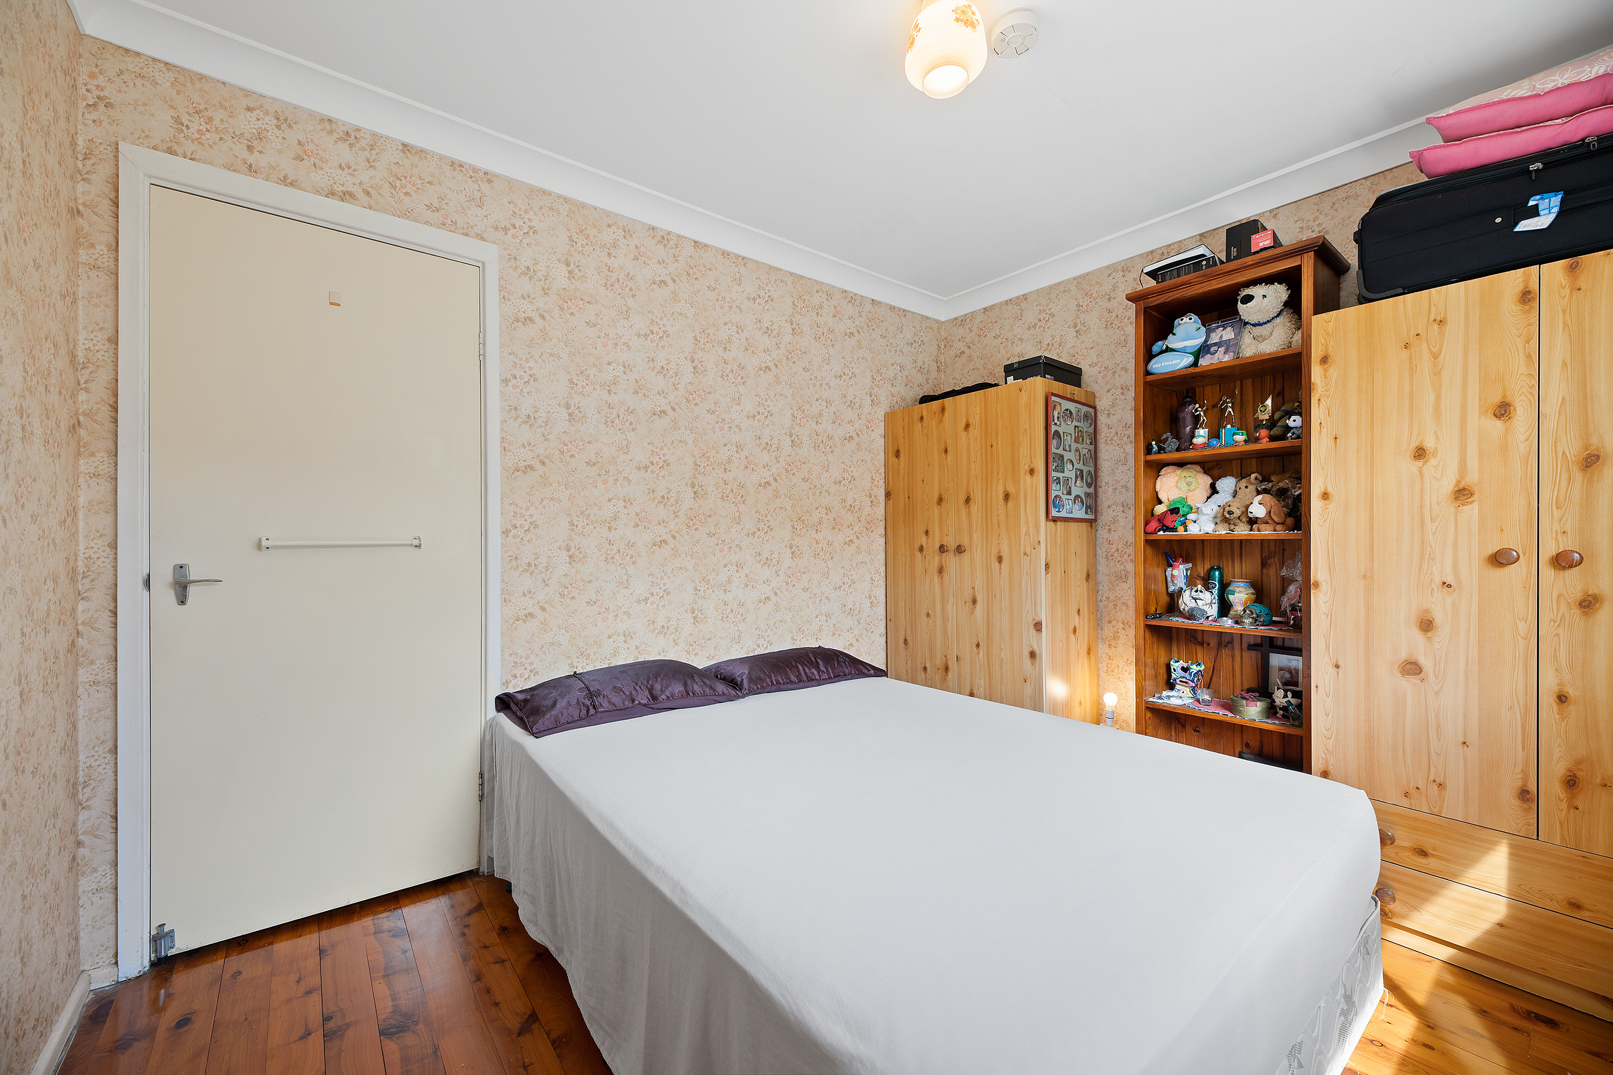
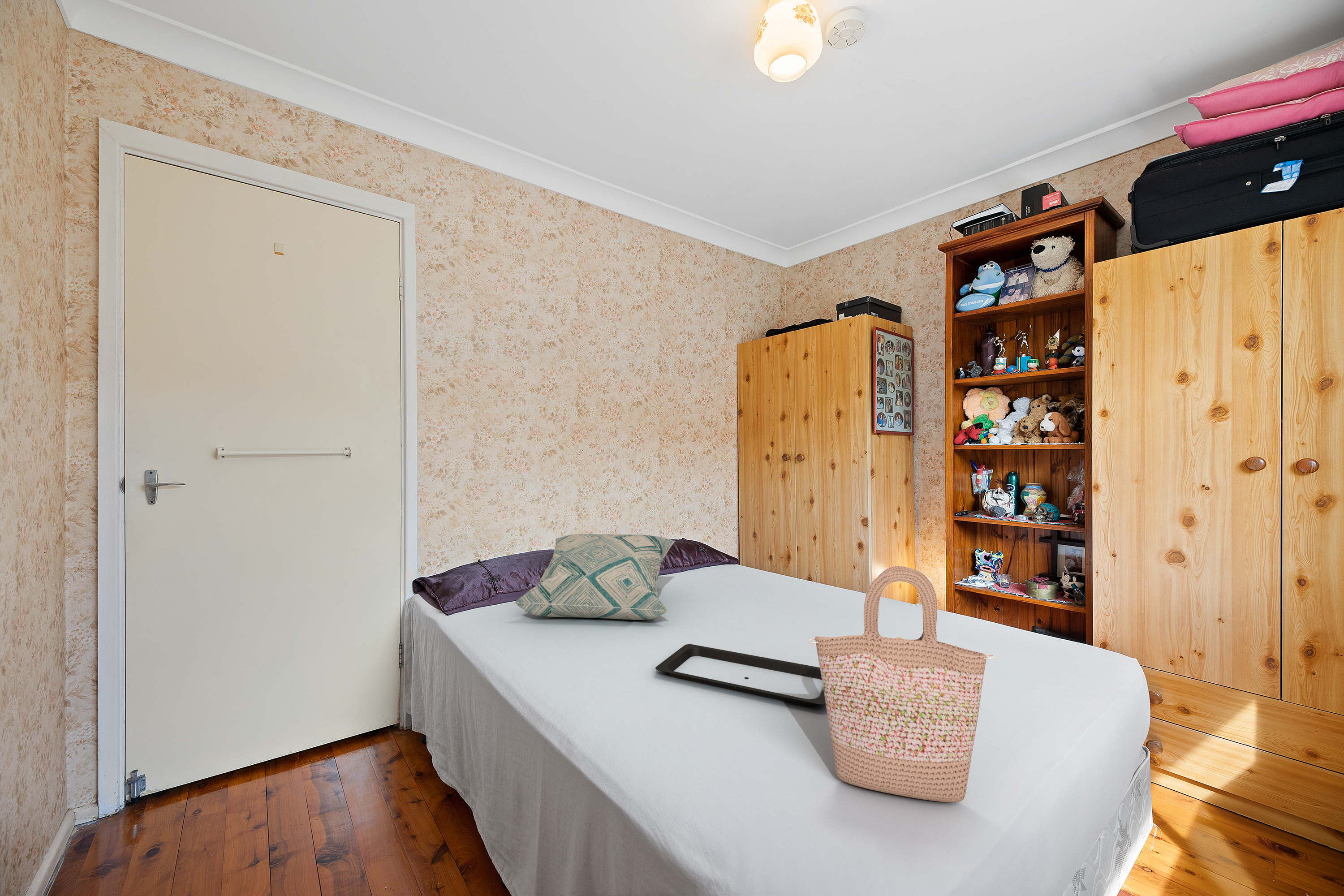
+ shopping bag (896, 679)
+ decorative pillow (603, 573)
+ serving tray (746, 677)
